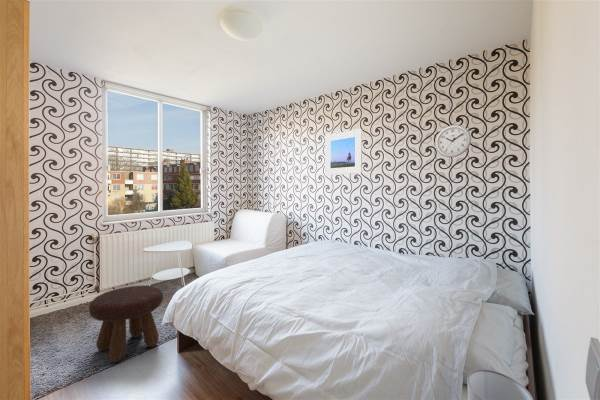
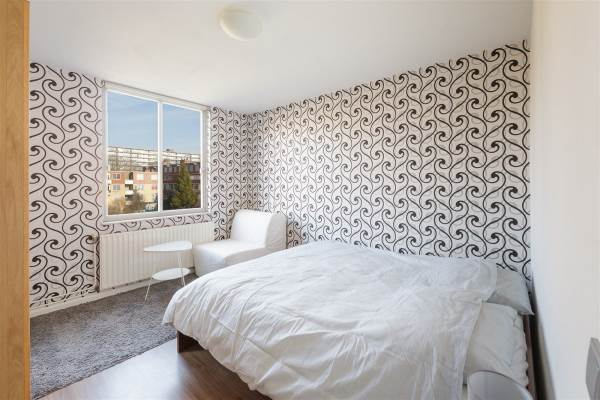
- footstool (129, 320)
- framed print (342, 153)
- wall clock (452, 141)
